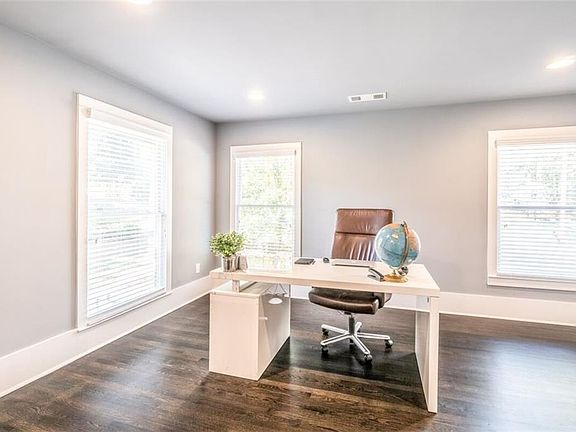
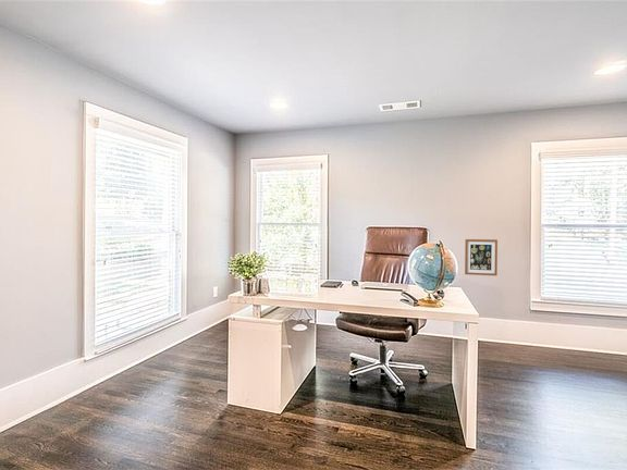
+ wall art (480, 257)
